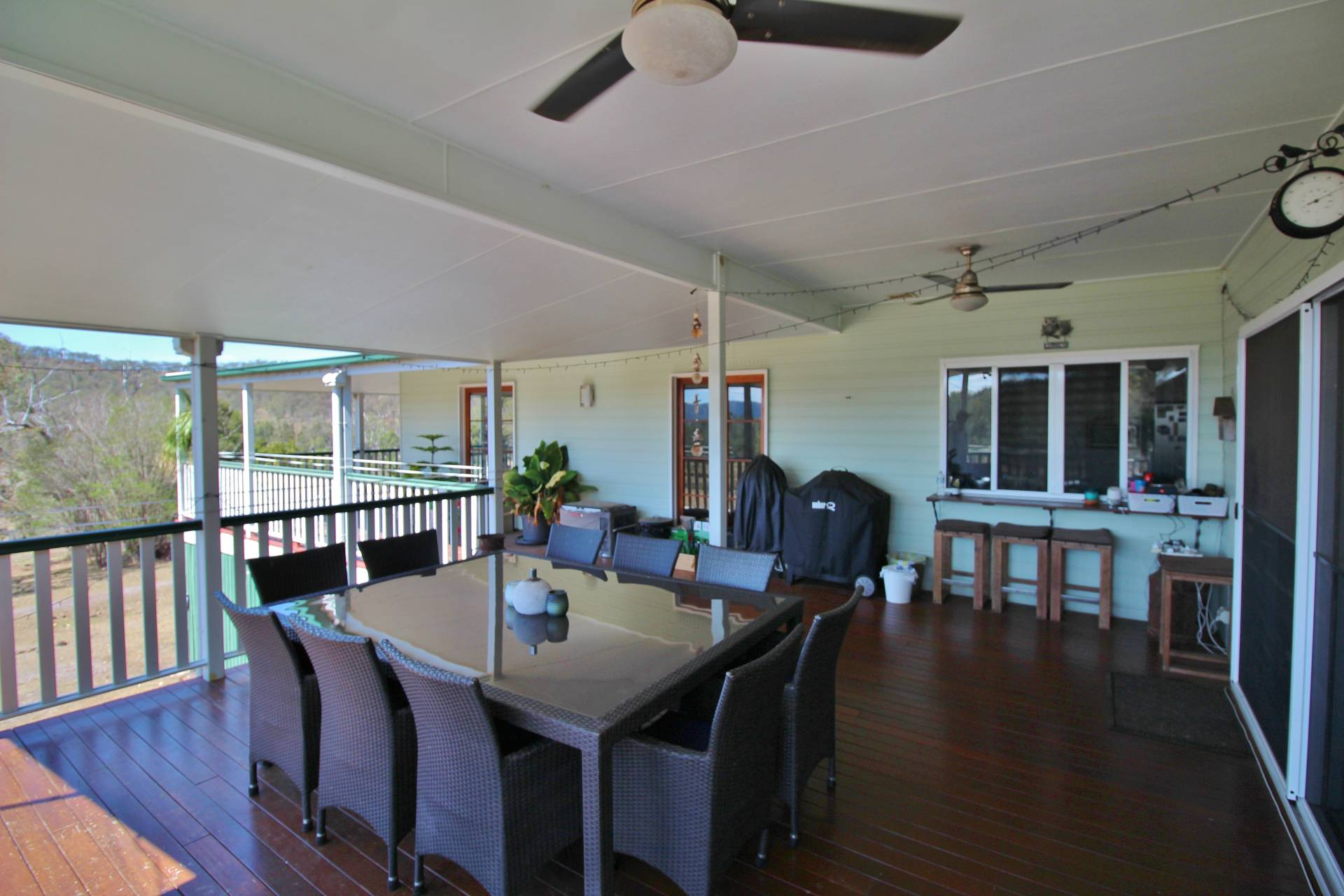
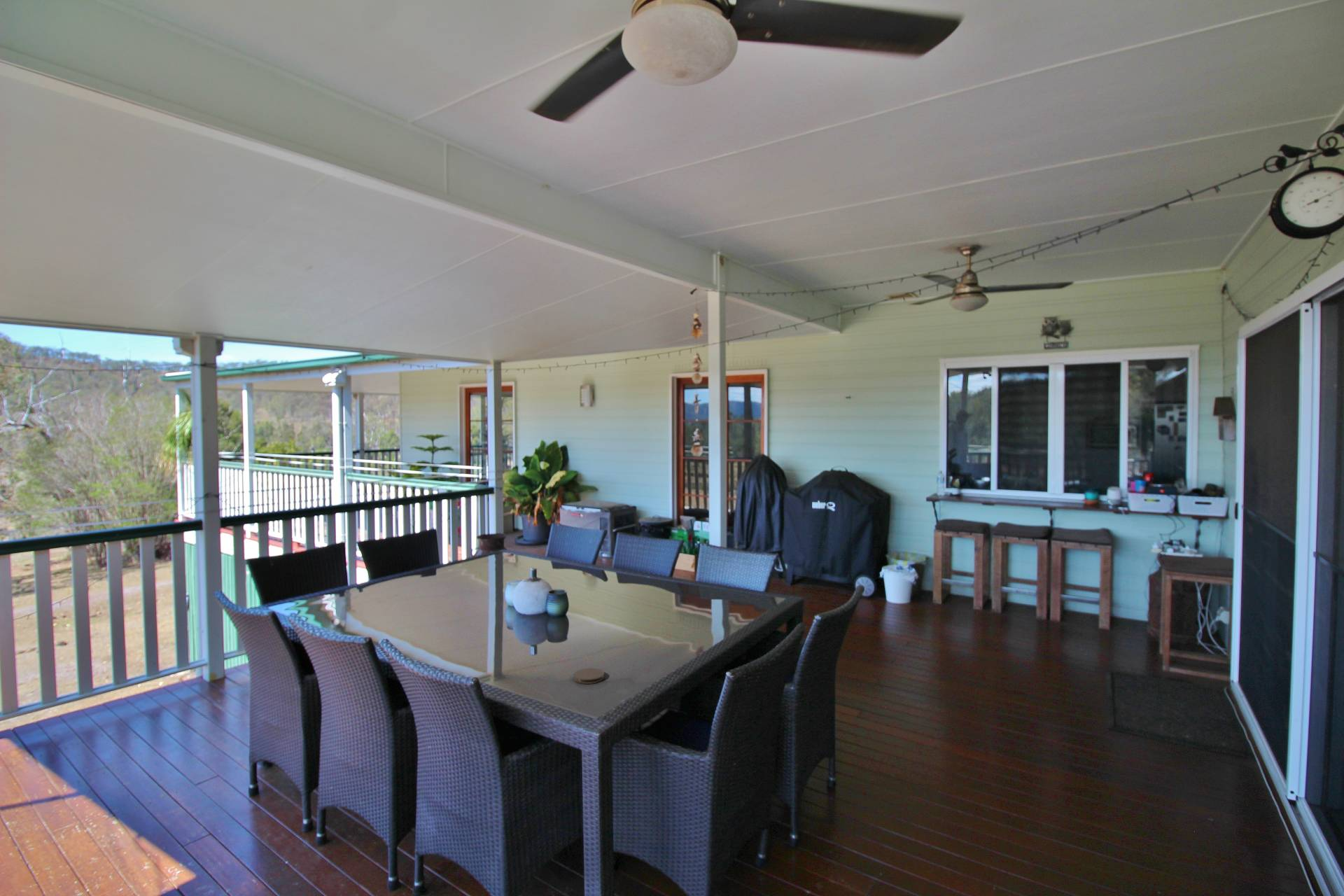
+ coaster (589, 676)
